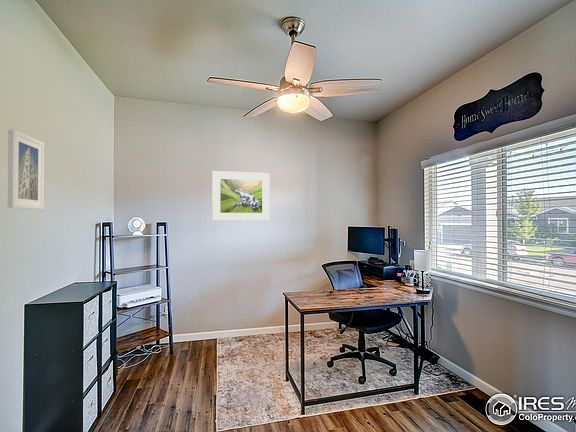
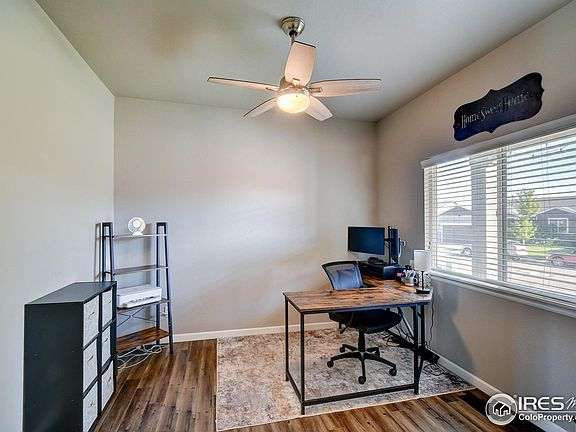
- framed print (27, 172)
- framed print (241, 196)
